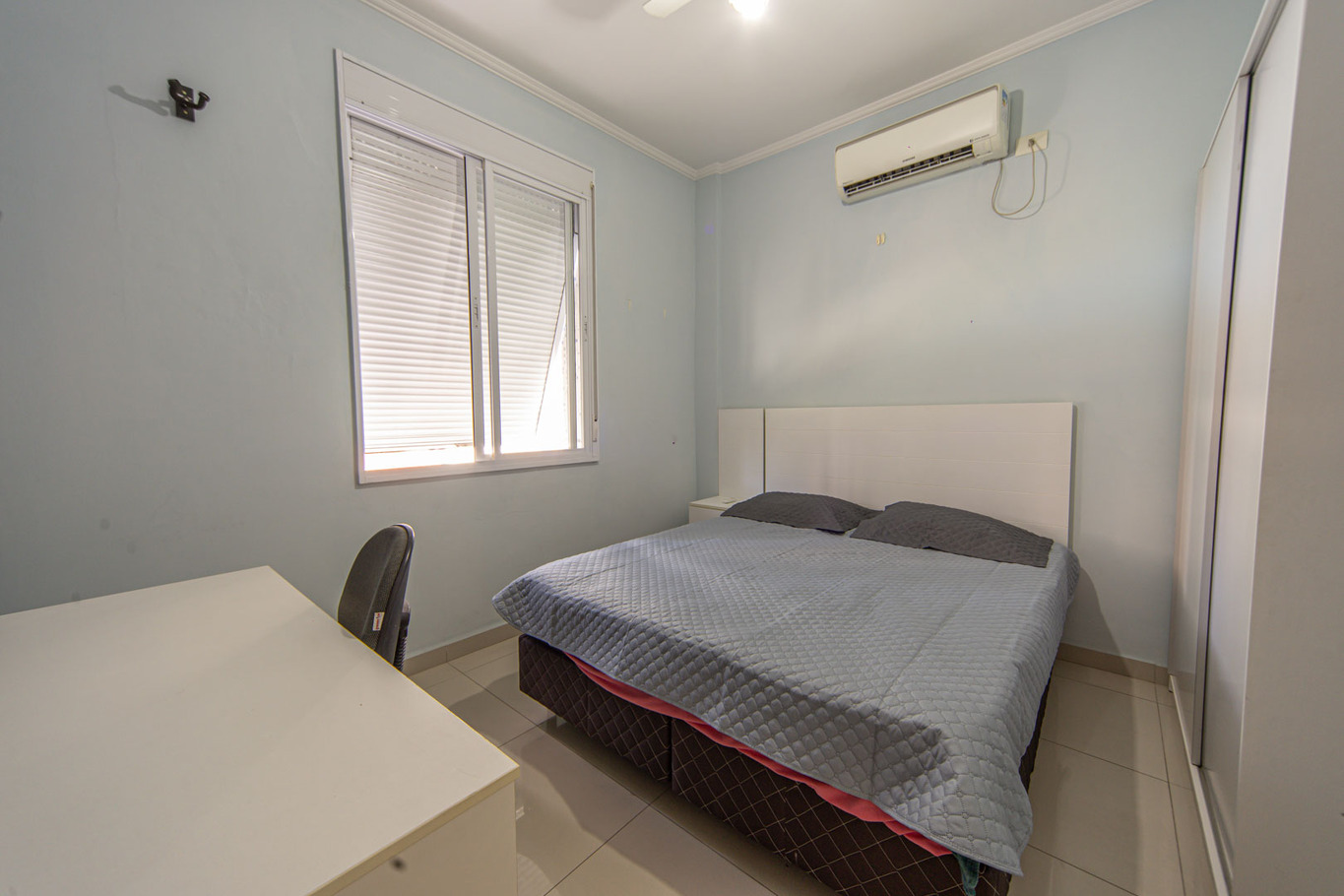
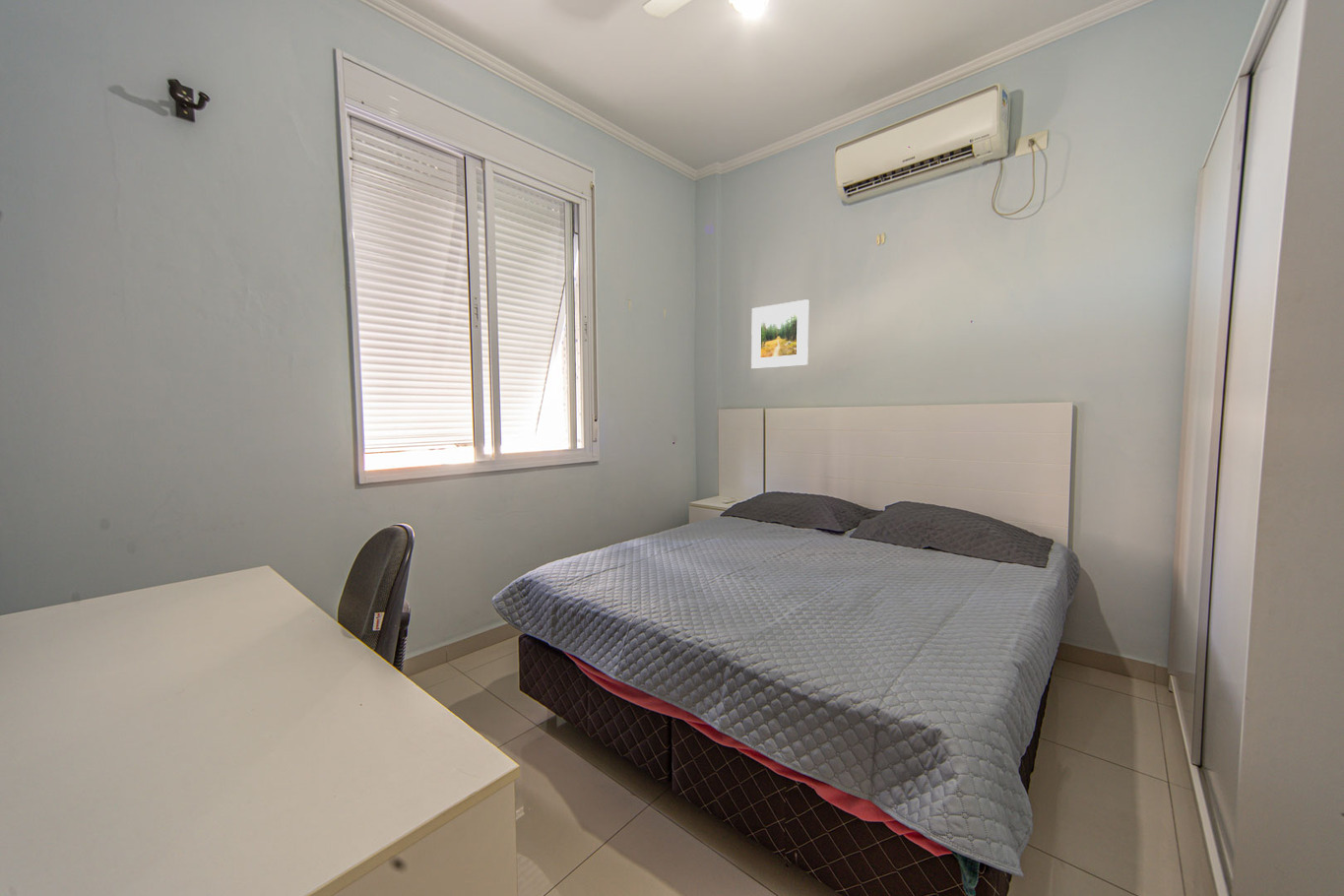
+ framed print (779, 336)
